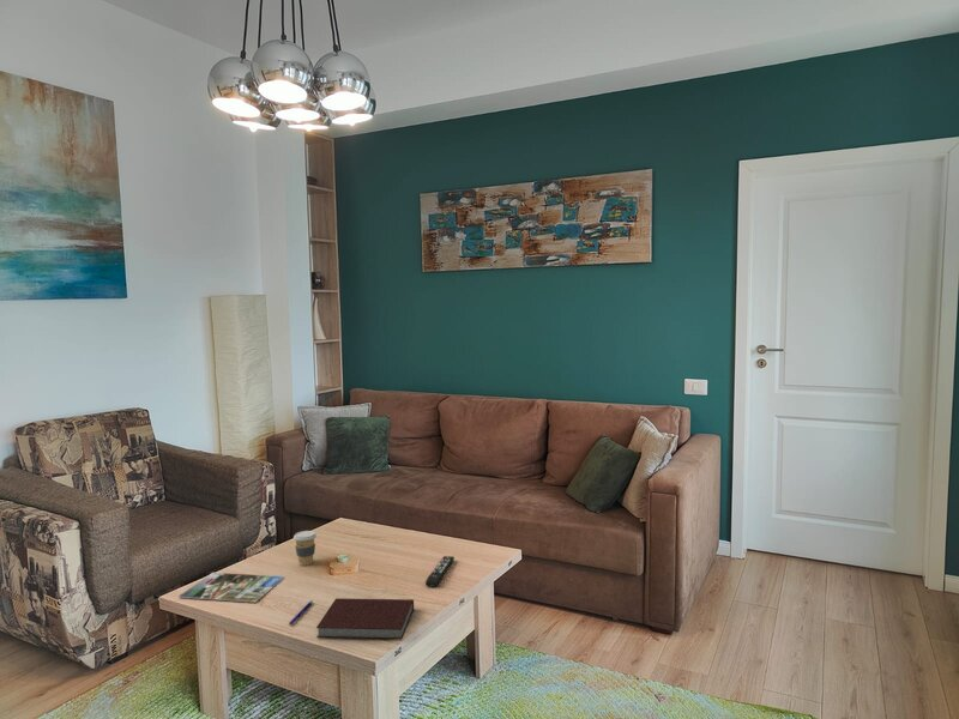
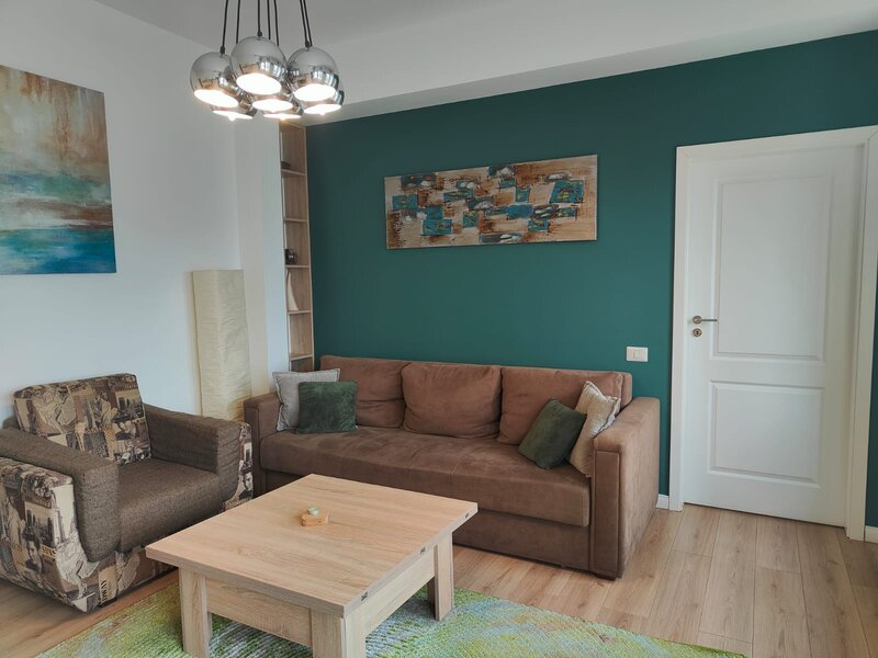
- coffee cup (304, 548)
- pen (301, 611)
- notebook (367, 617)
- remote control (440, 569)
- magazine (233, 586)
